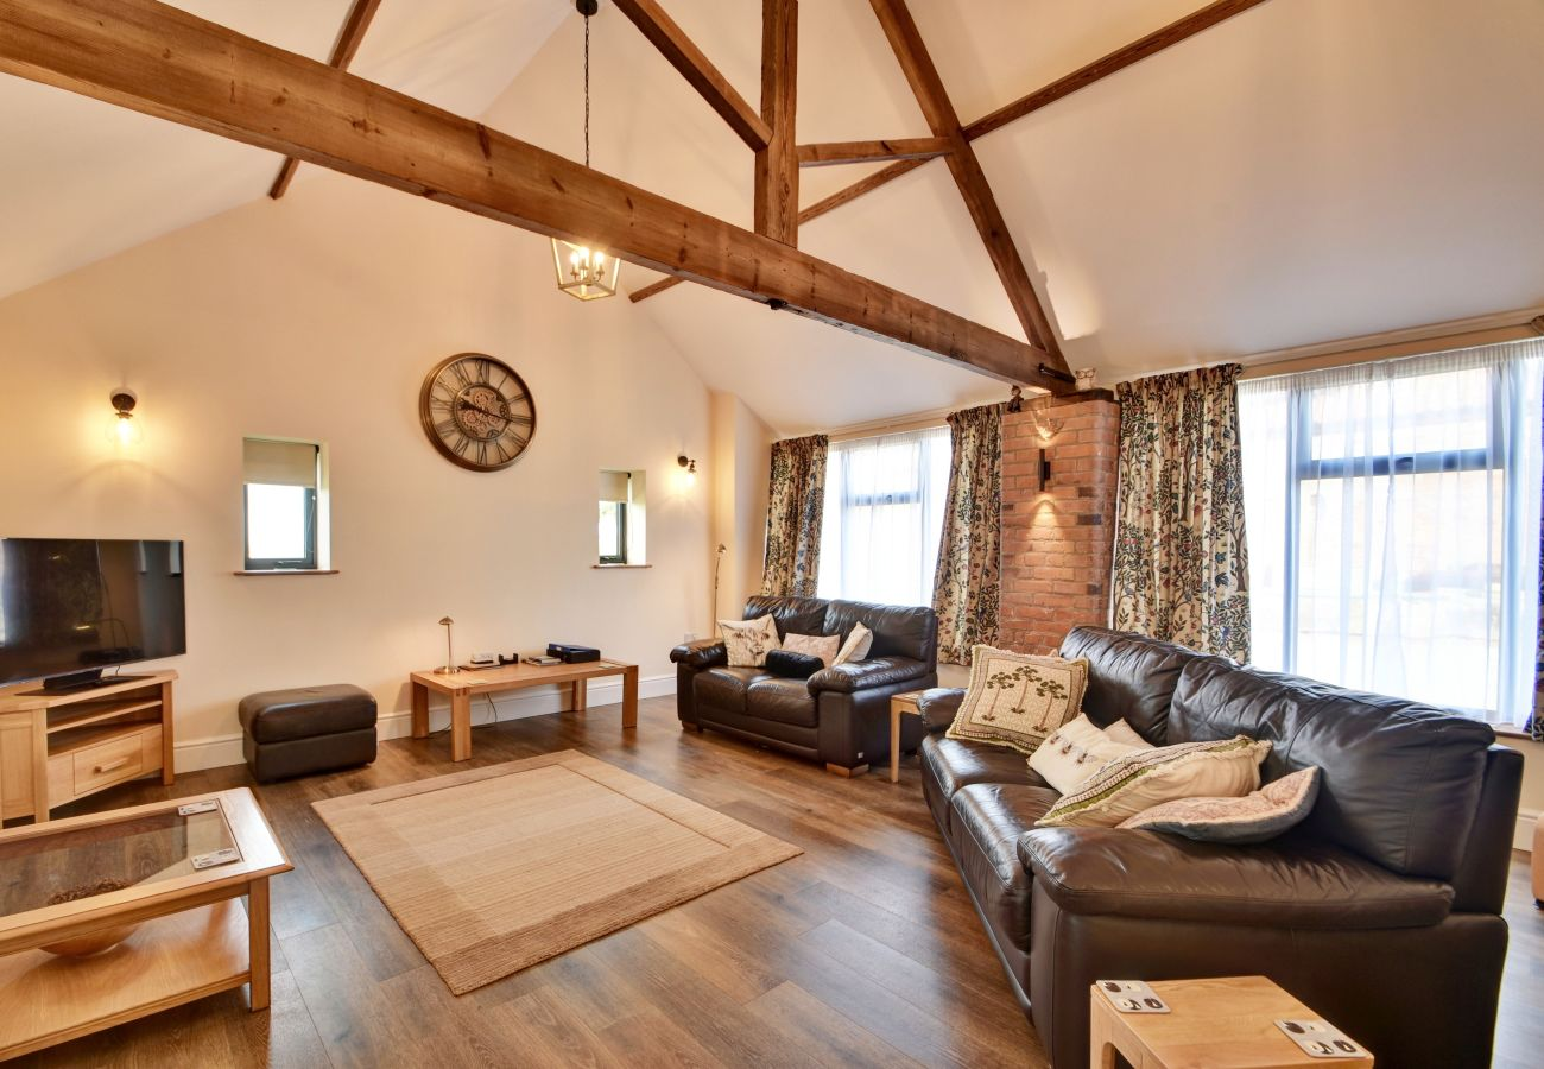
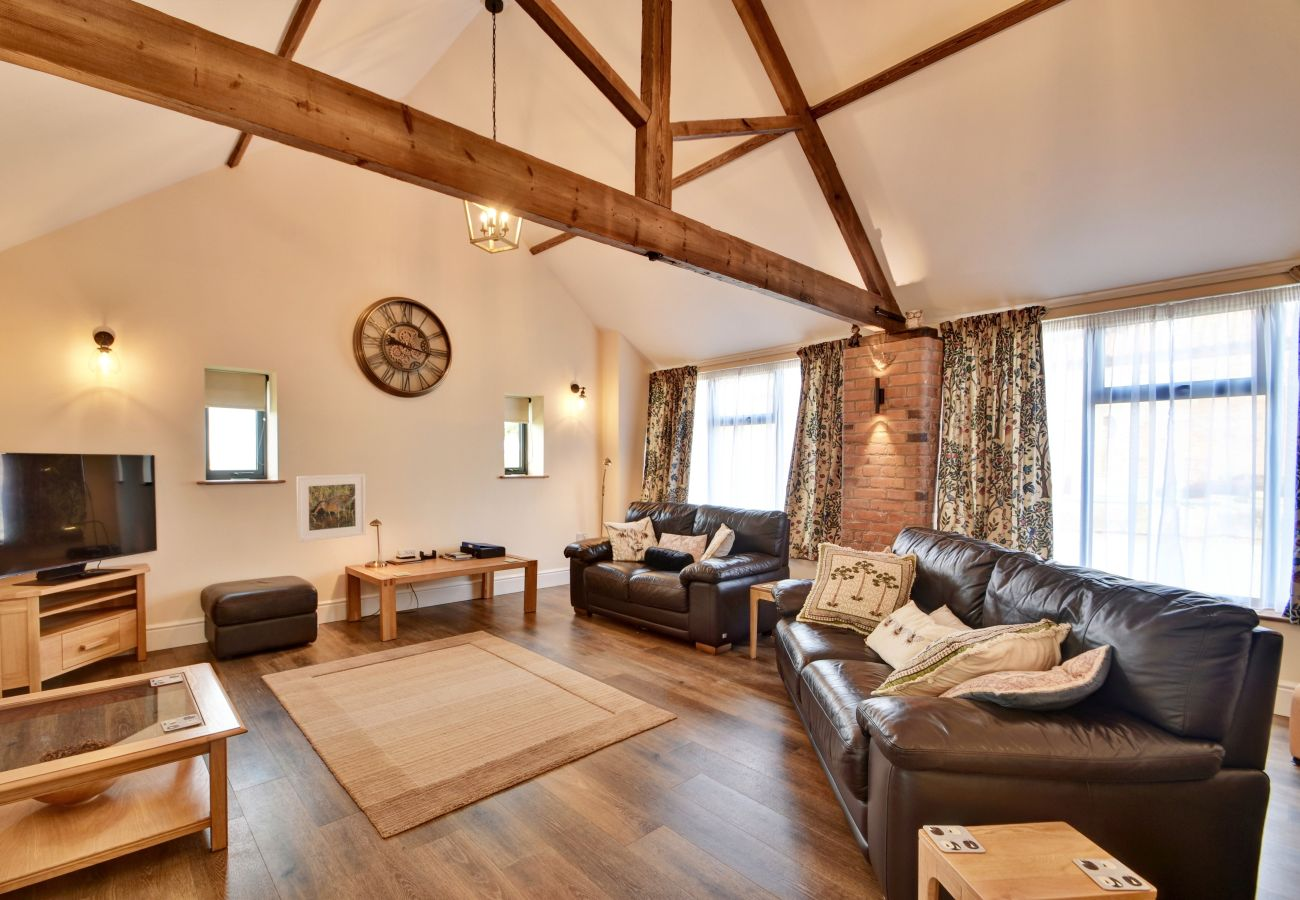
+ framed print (332, 506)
